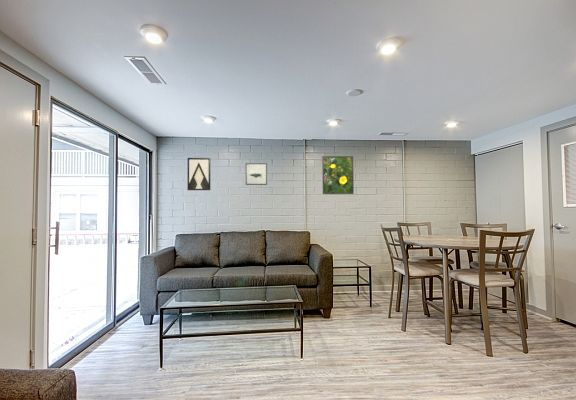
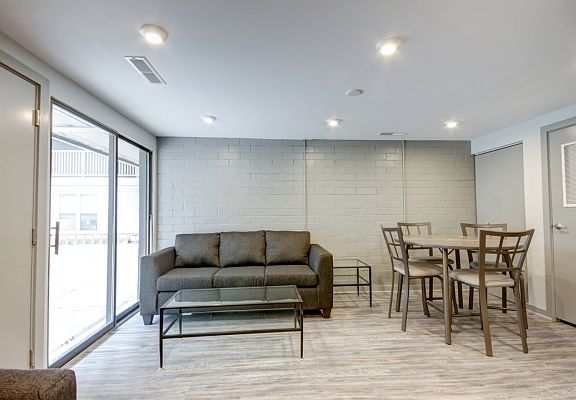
- wall art (199, 174)
- wall art (256, 174)
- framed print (338, 175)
